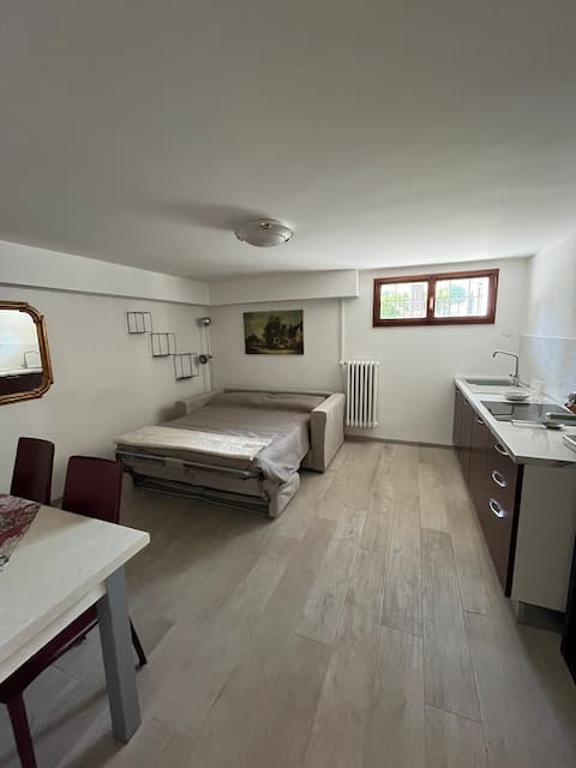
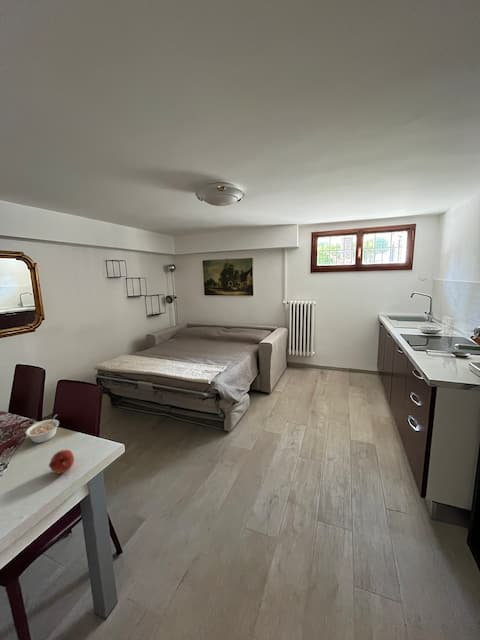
+ fruit (61, 461)
+ legume (43, 430)
